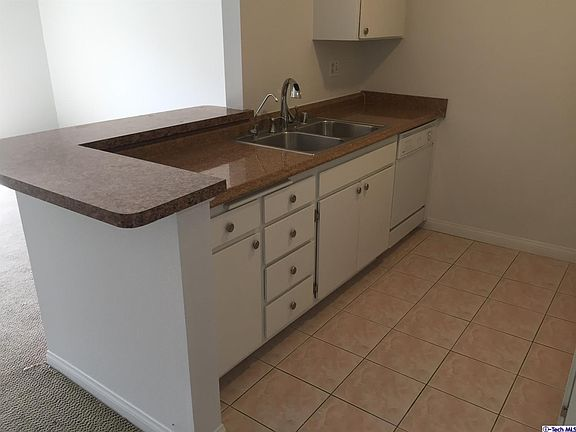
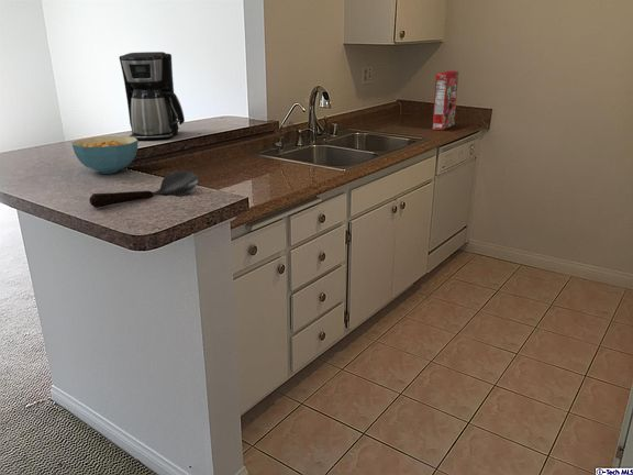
+ spoon (146, 191)
+ cereal bowl (107, 156)
+ cereal box (445, 99)
+ coffee maker (157, 93)
